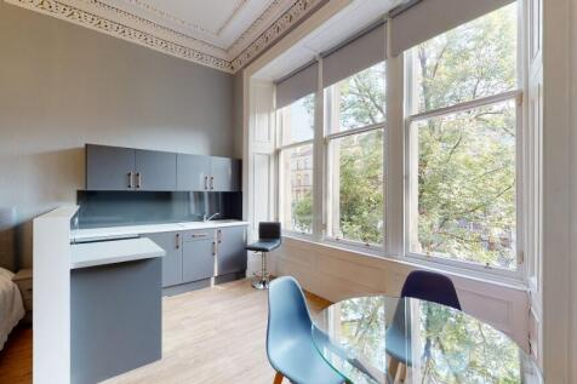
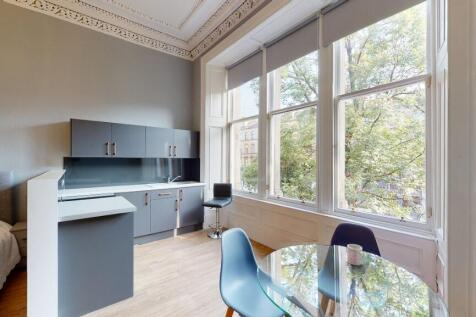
+ mug (356, 255)
